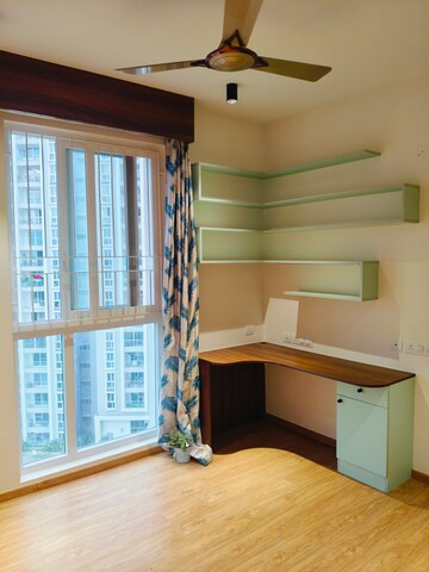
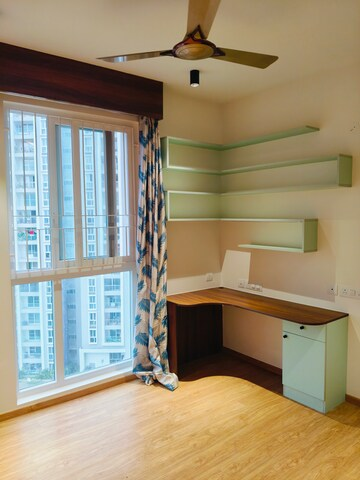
- potted plant (179, 446)
